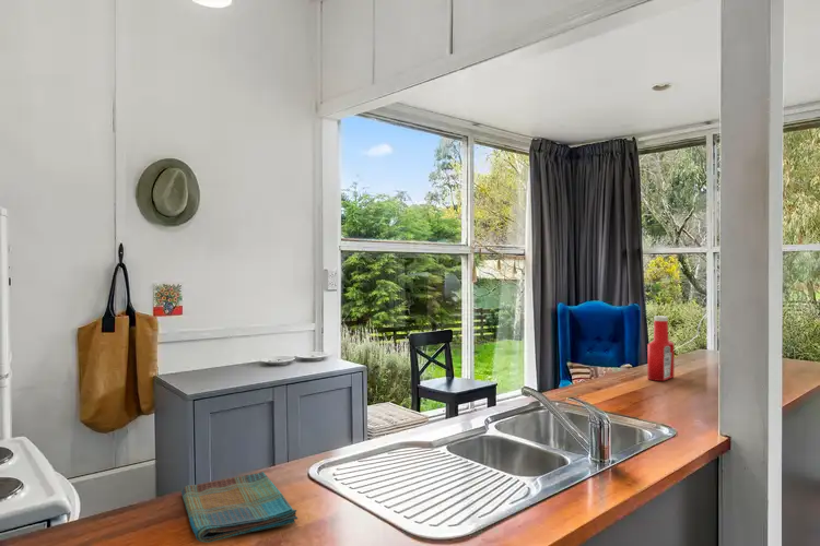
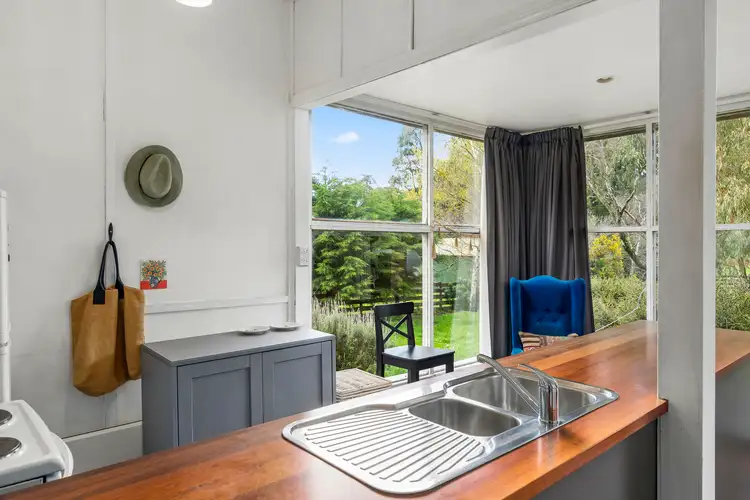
- dish towel (235, 501)
- soap bottle (660, 347)
